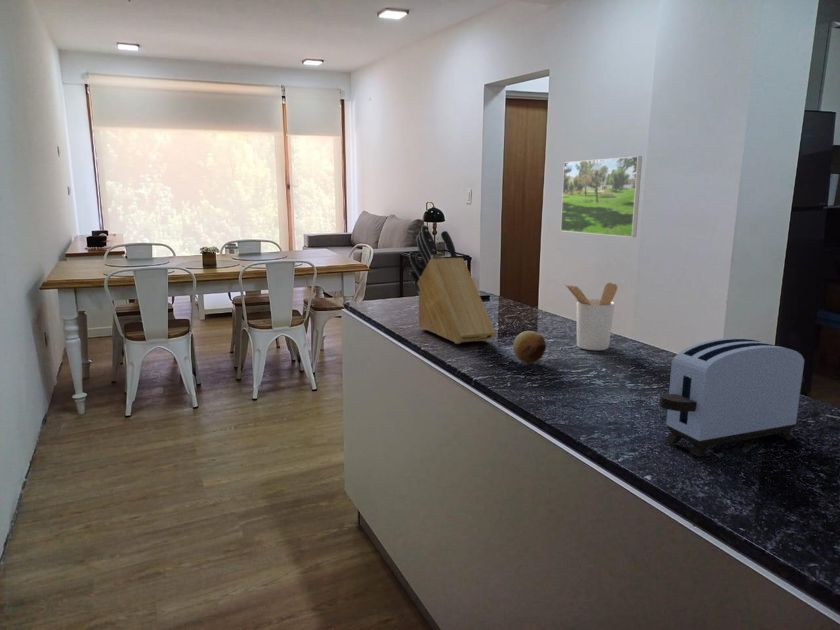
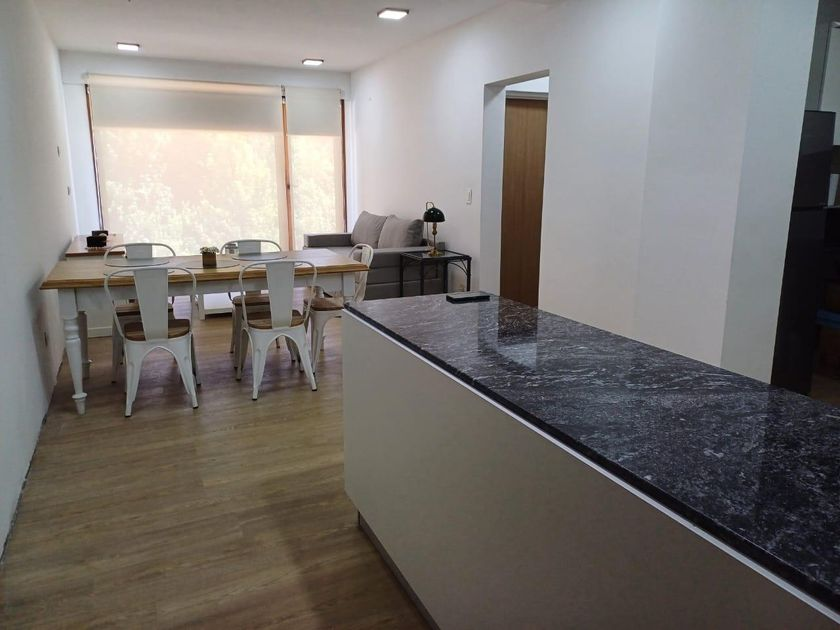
- utensil holder (587, 314)
- toaster (734, 391)
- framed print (597, 197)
- fruit (529, 347)
- knife block (448, 280)
